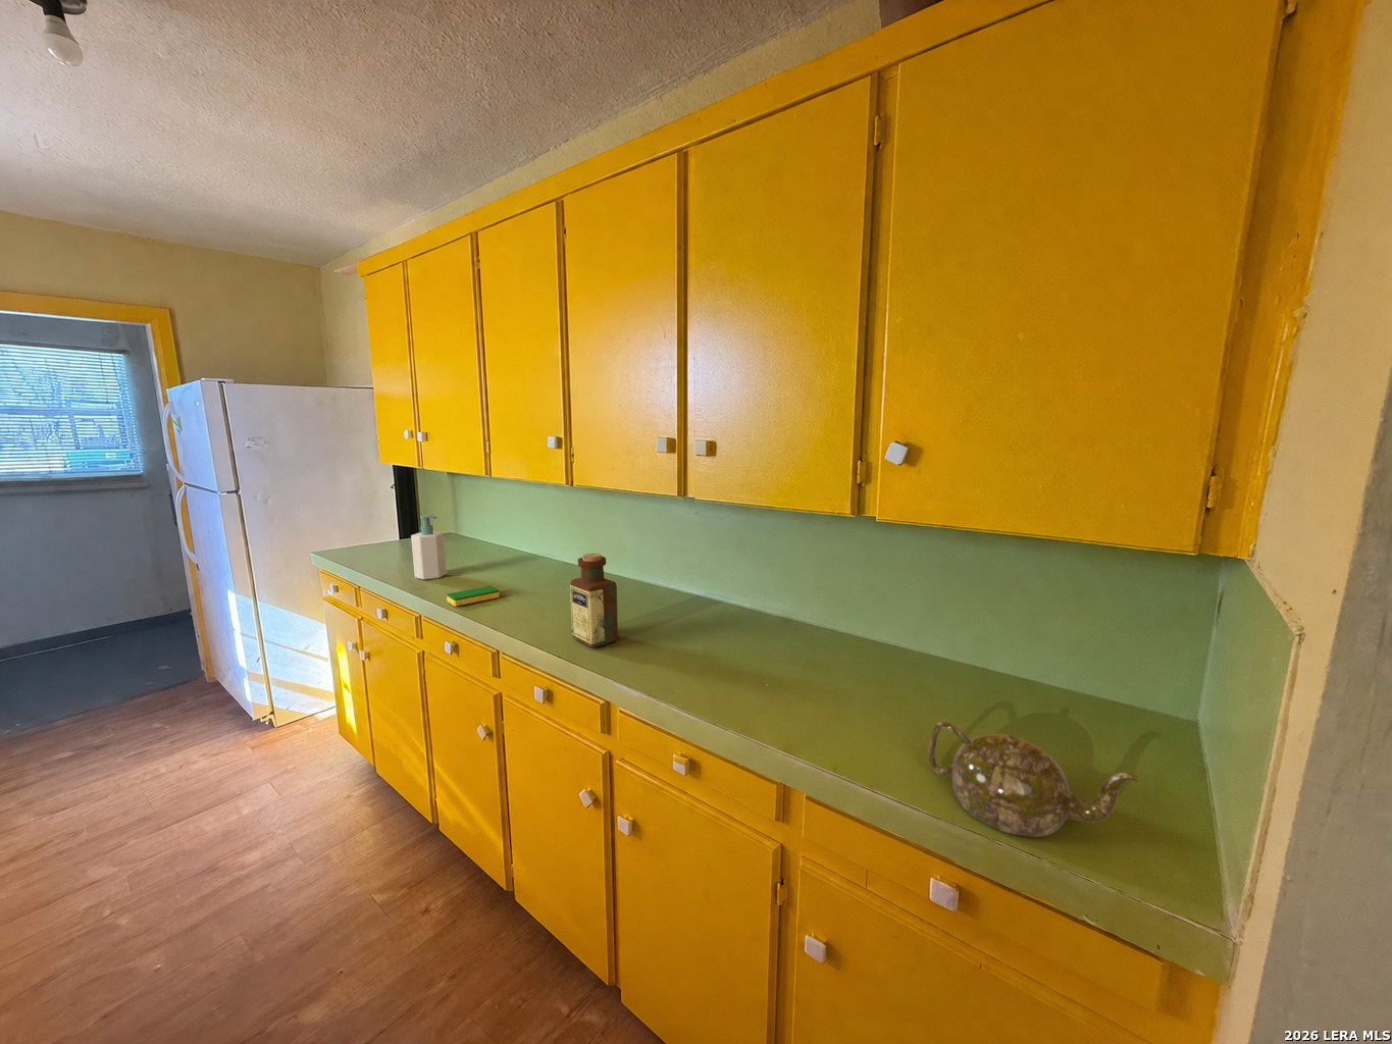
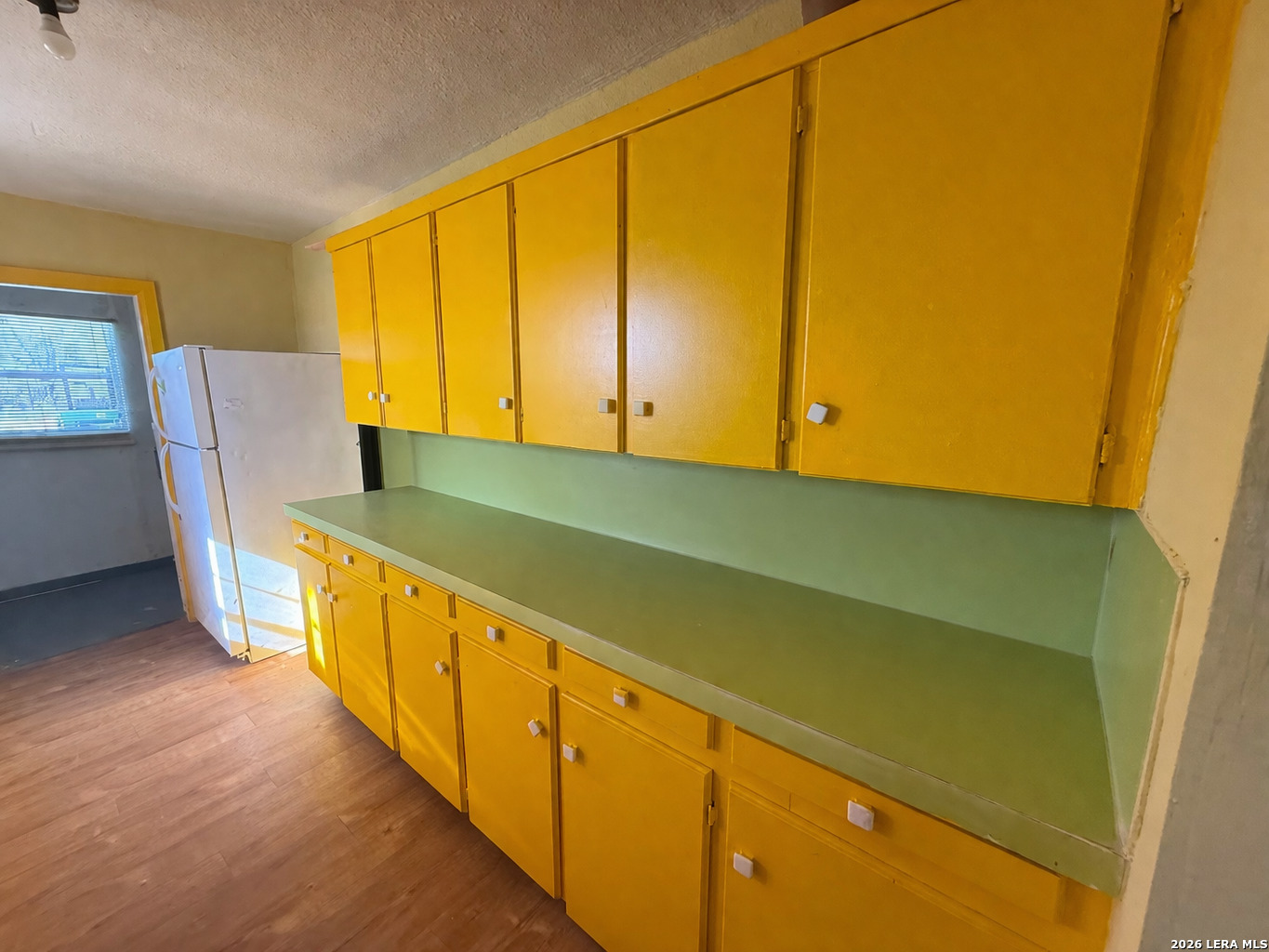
- soap bottle (428, 545)
- dish sponge (473, 595)
- teapot (1020, 774)
- bottle (593, 598)
